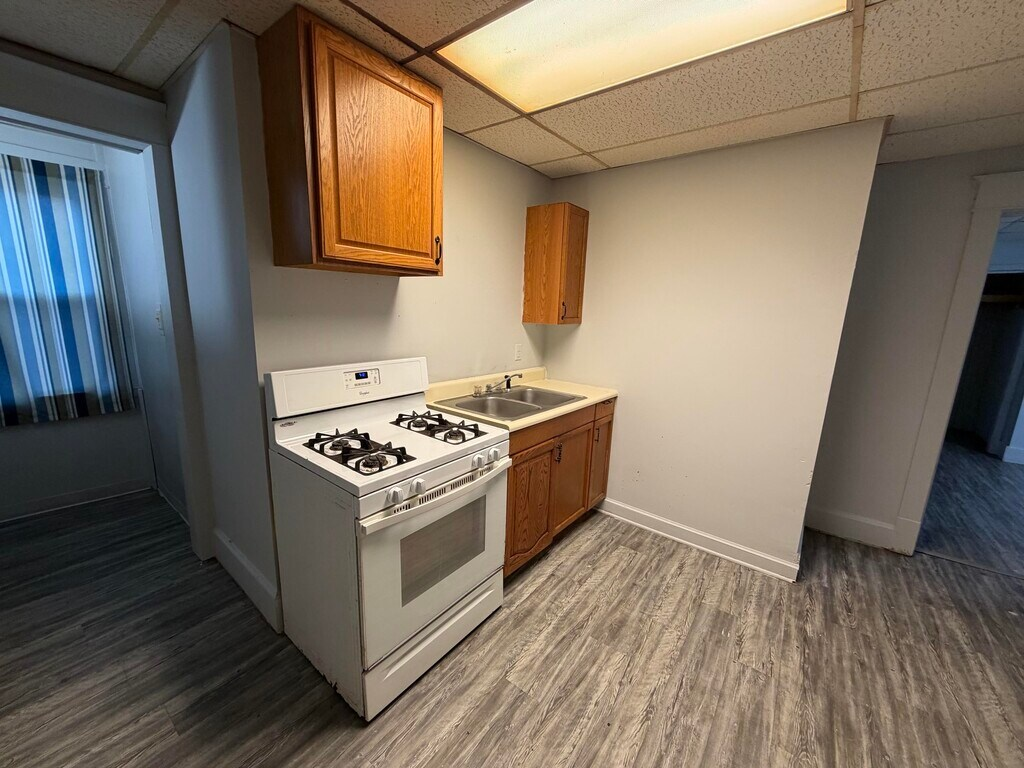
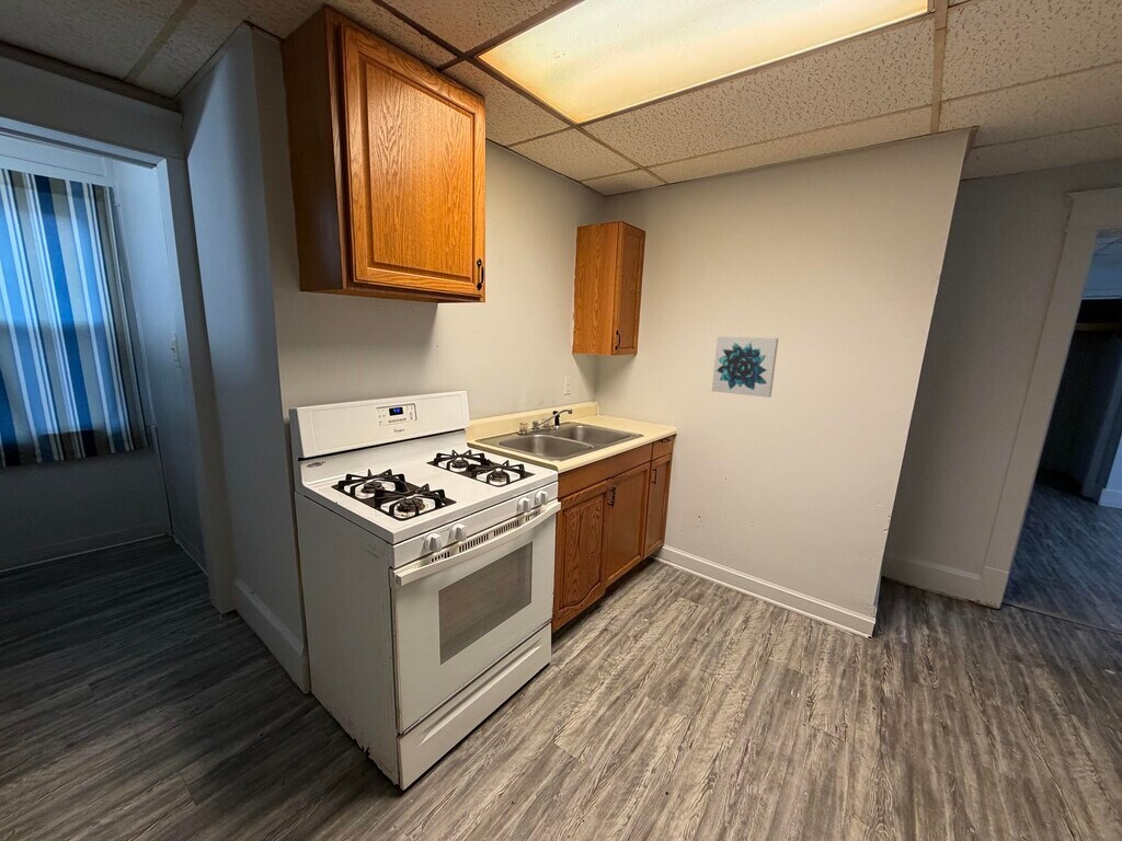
+ wall art (743, 366)
